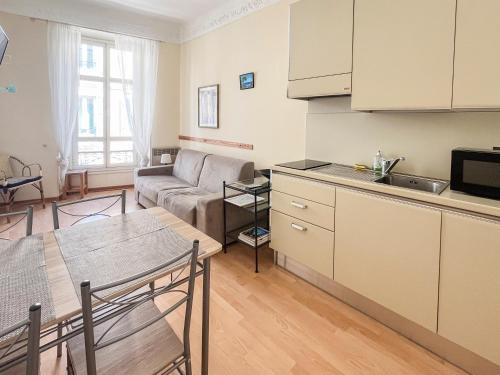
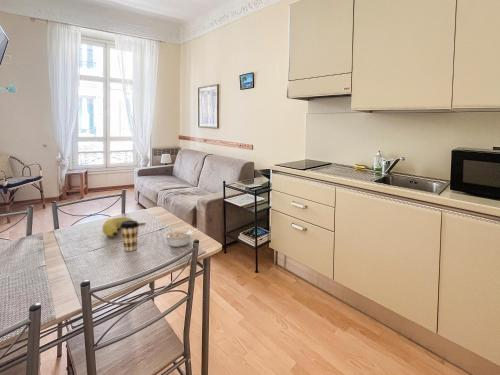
+ coffee cup (130, 235)
+ legume (179, 237)
+ banana (123, 221)
